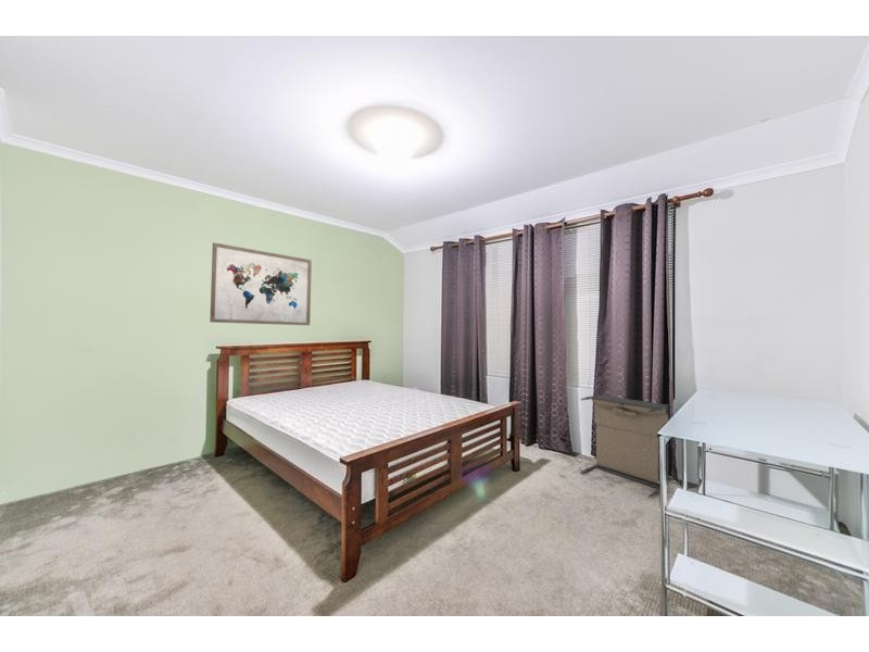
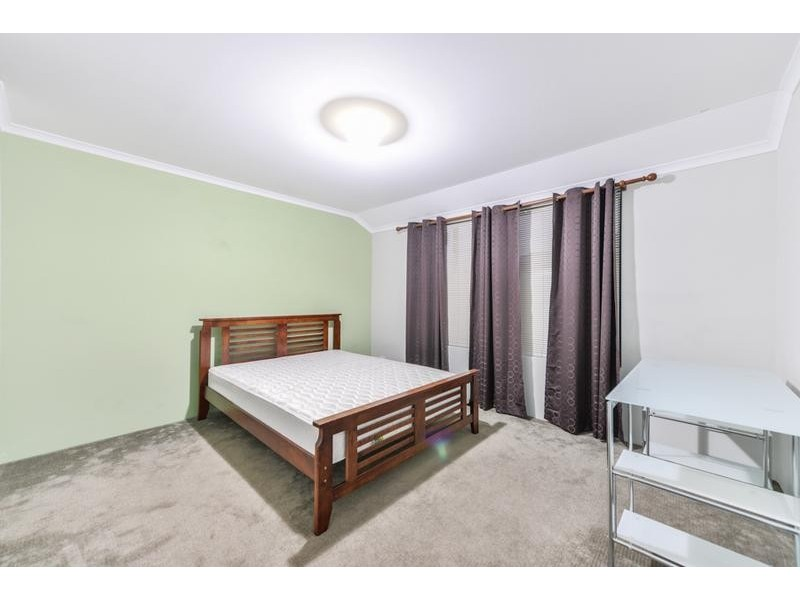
- wall art (265, 288)
- laundry hamper (622, 440)
